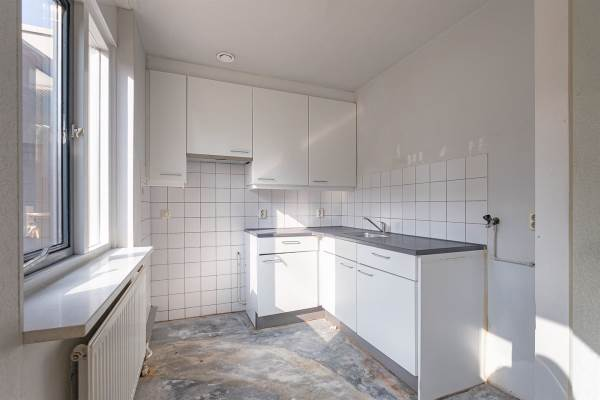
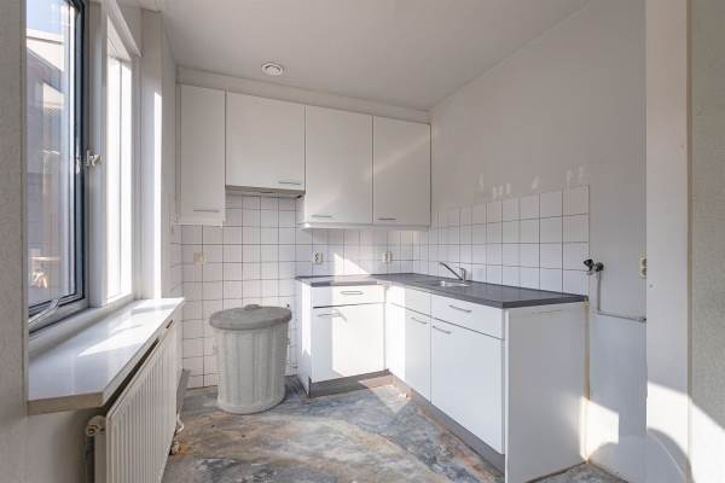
+ trash can (251, 350)
